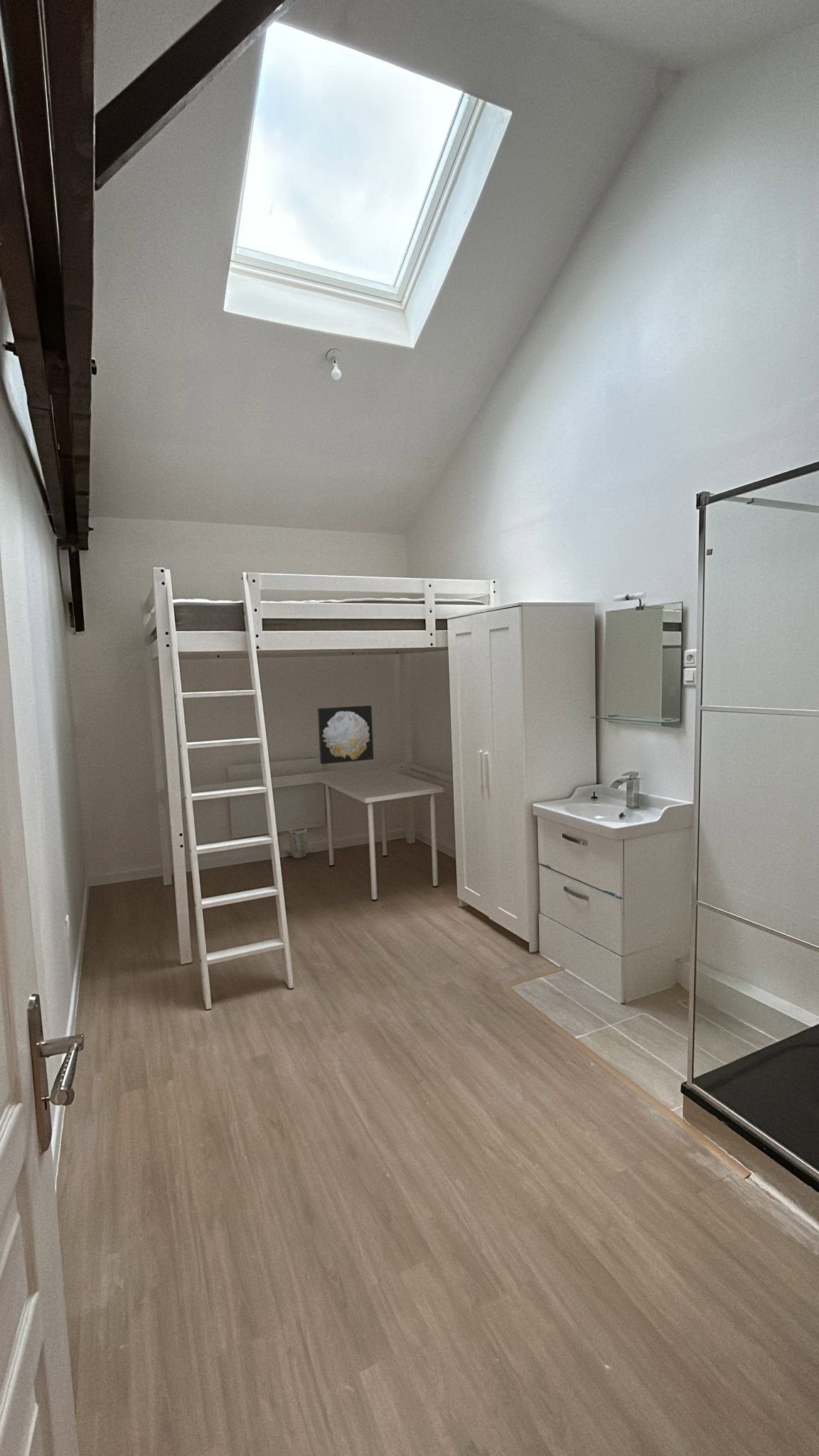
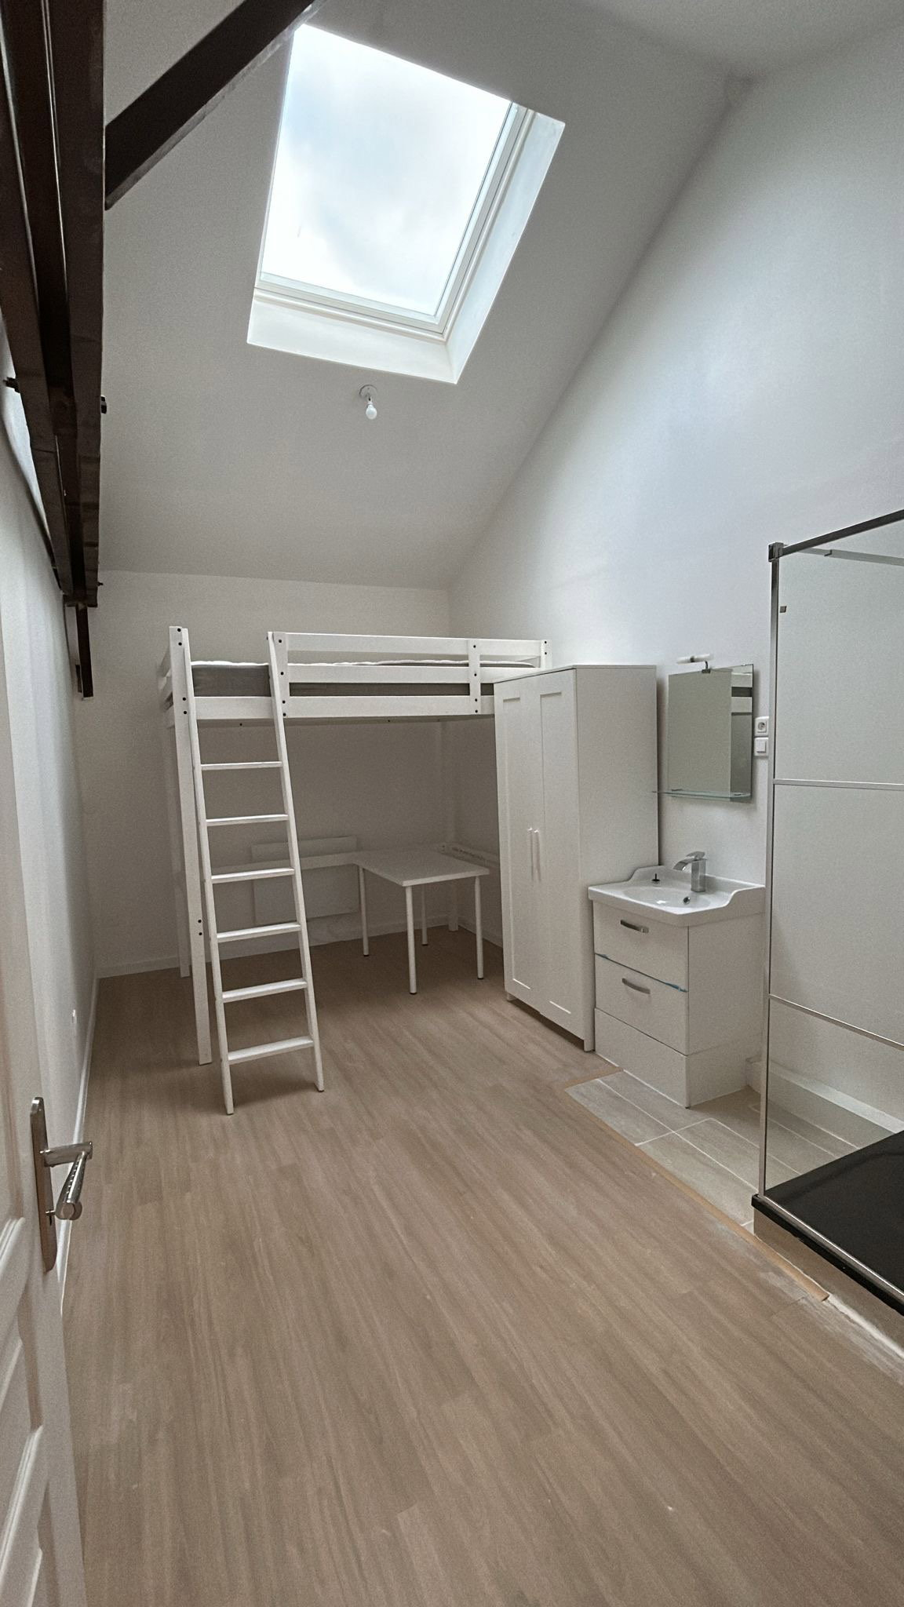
- plant pot (298, 842)
- wall art (346, 734)
